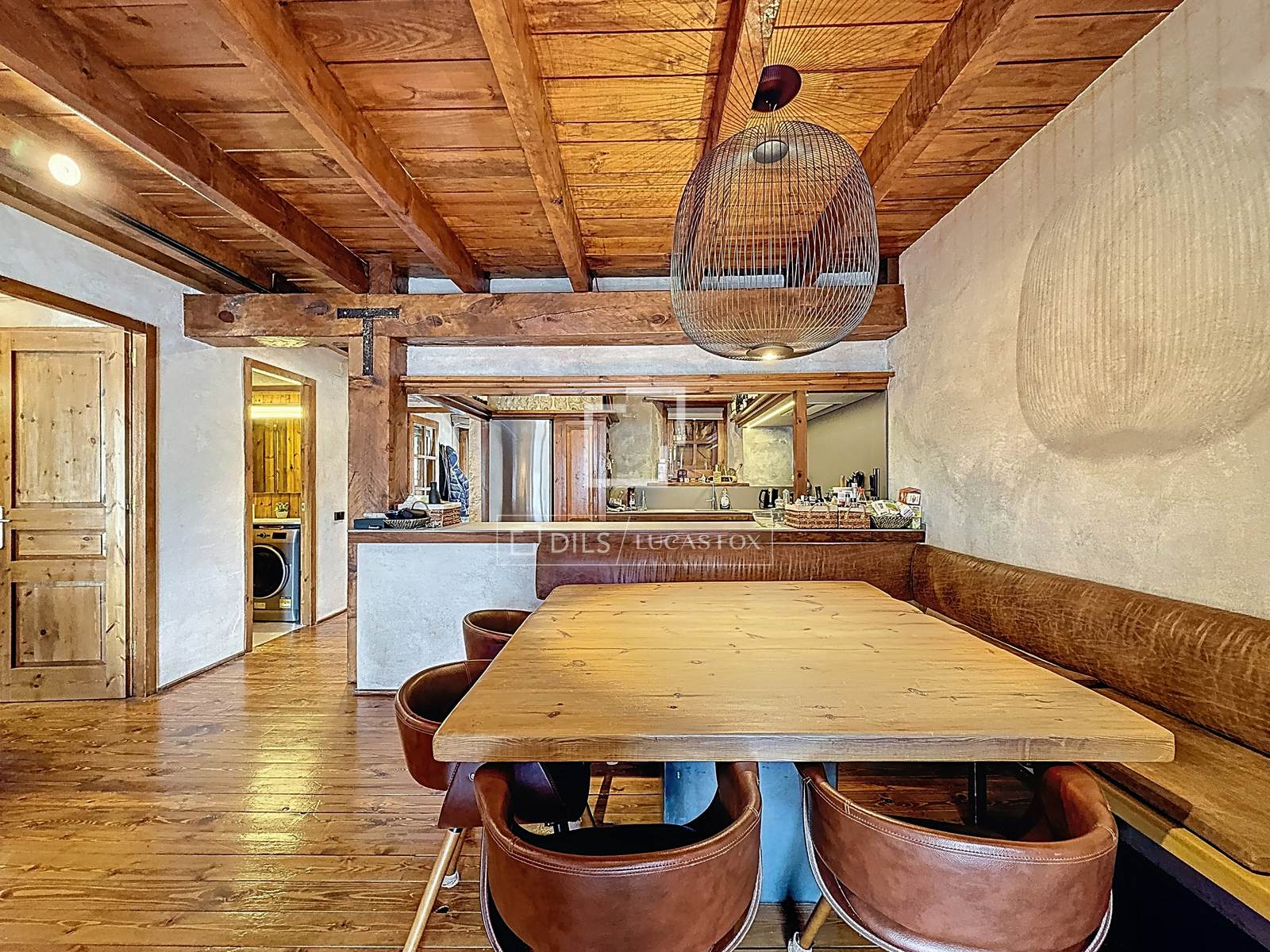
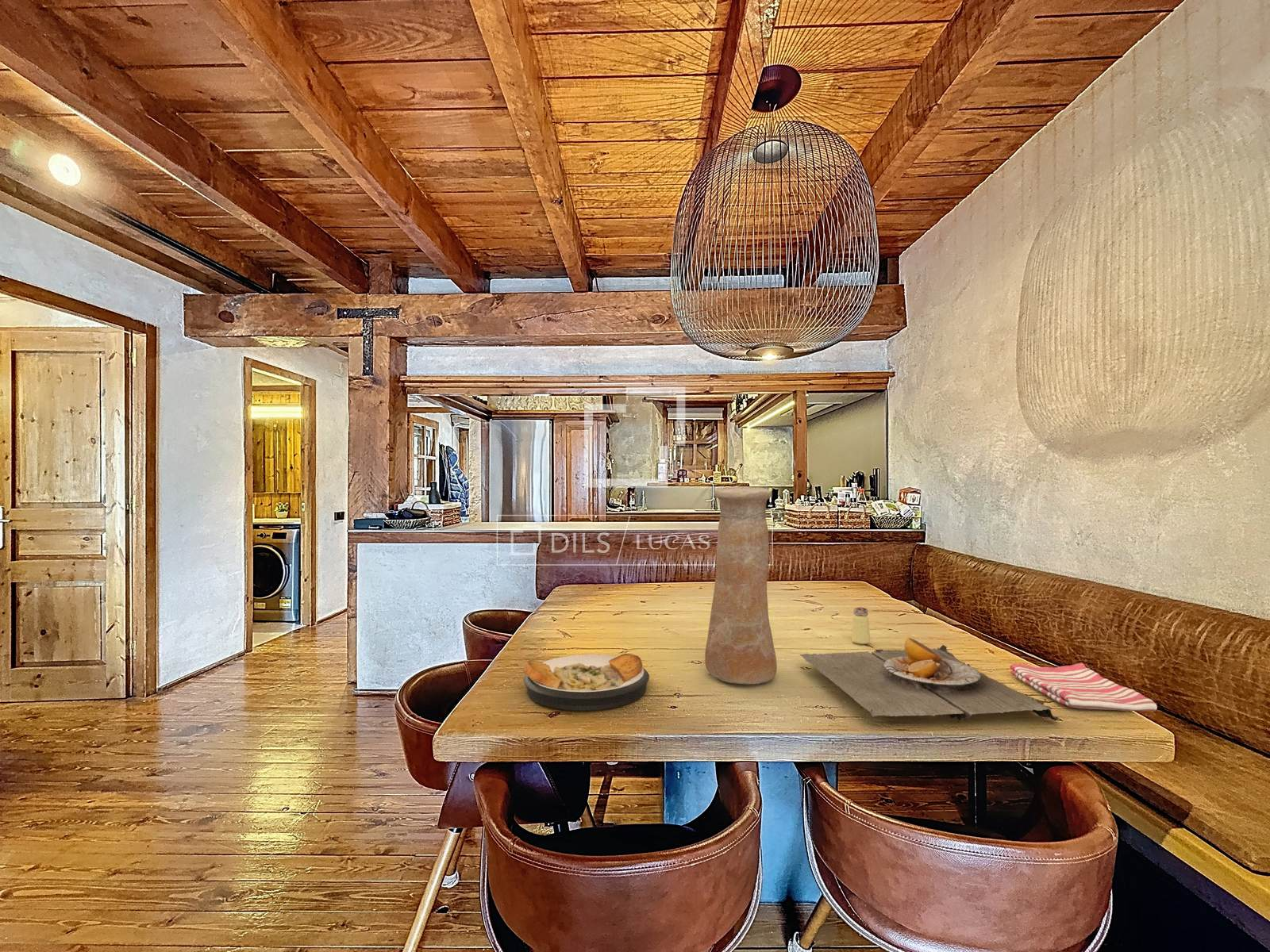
+ plate (587, 674)
+ saltshaker (860, 624)
+ plate (913, 668)
+ vase (741, 582)
+ dish towel (1076, 684)
